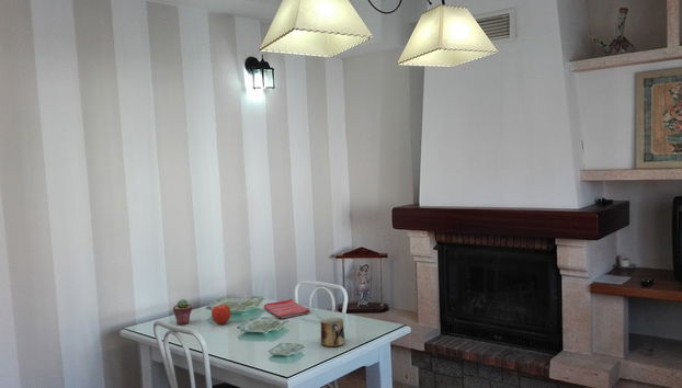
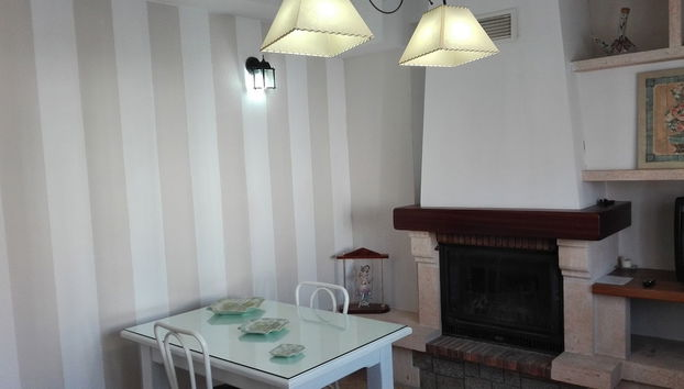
- apple (220, 313)
- mug (332, 332)
- dish towel (286, 308)
- potted succulent (182, 311)
